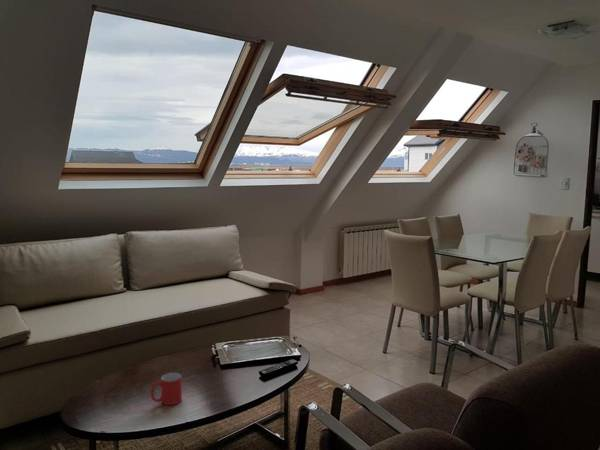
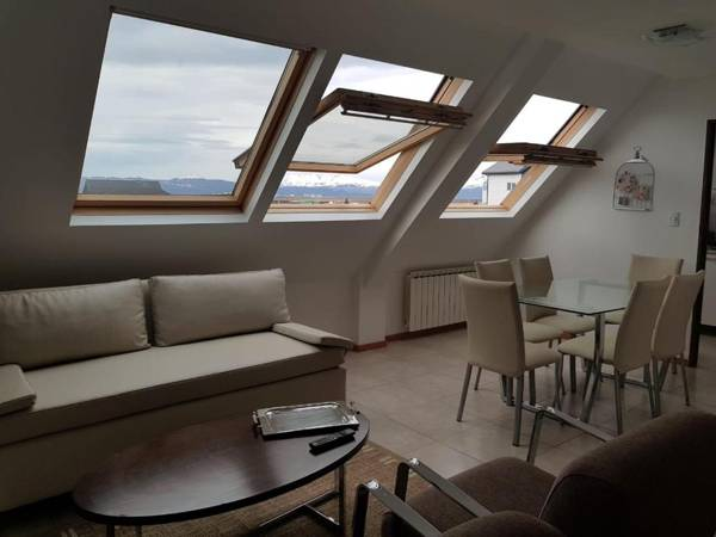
- mug (166, 389)
